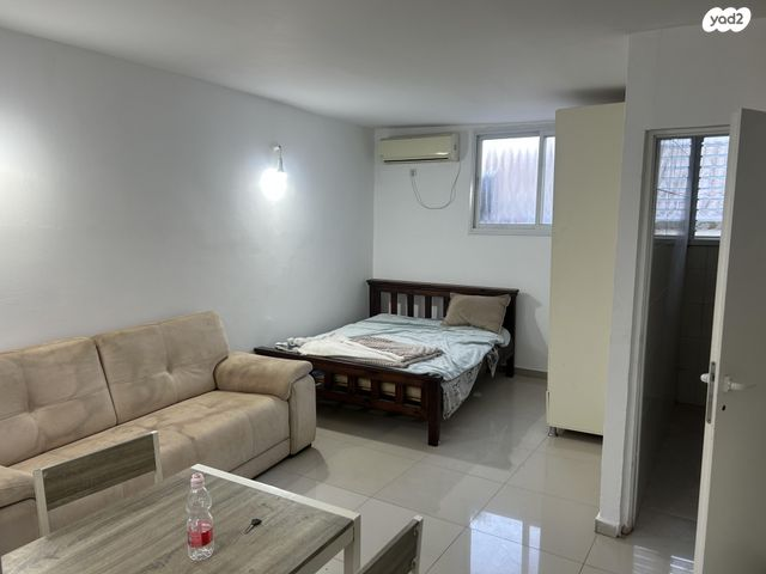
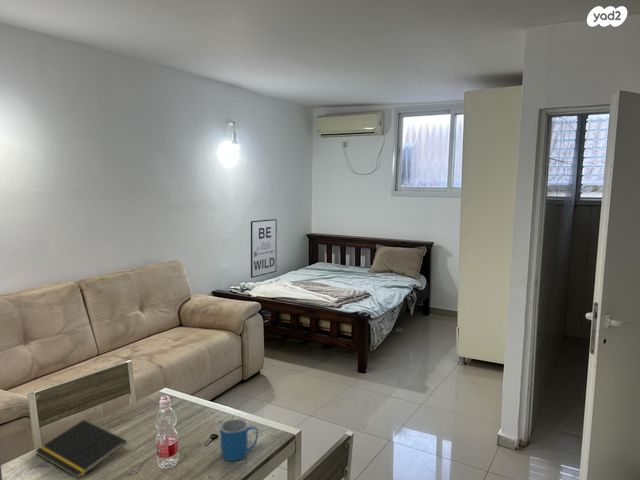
+ mug (239, 439)
+ notepad (81, 446)
+ wall art (264, 247)
